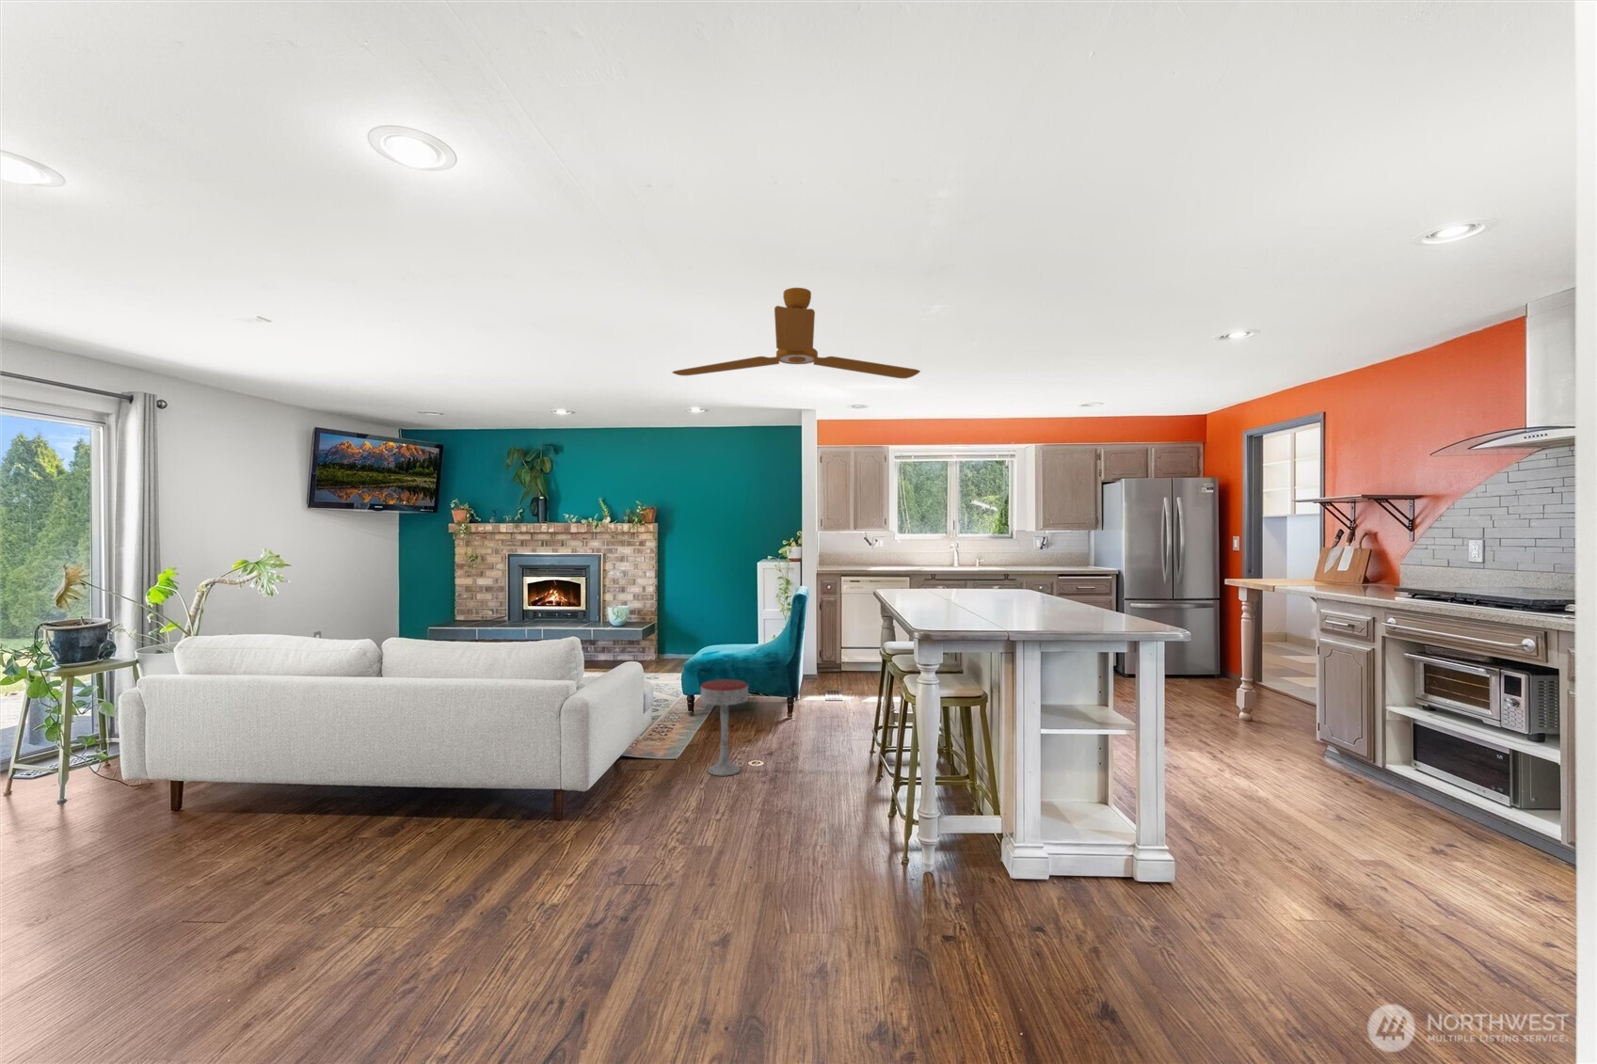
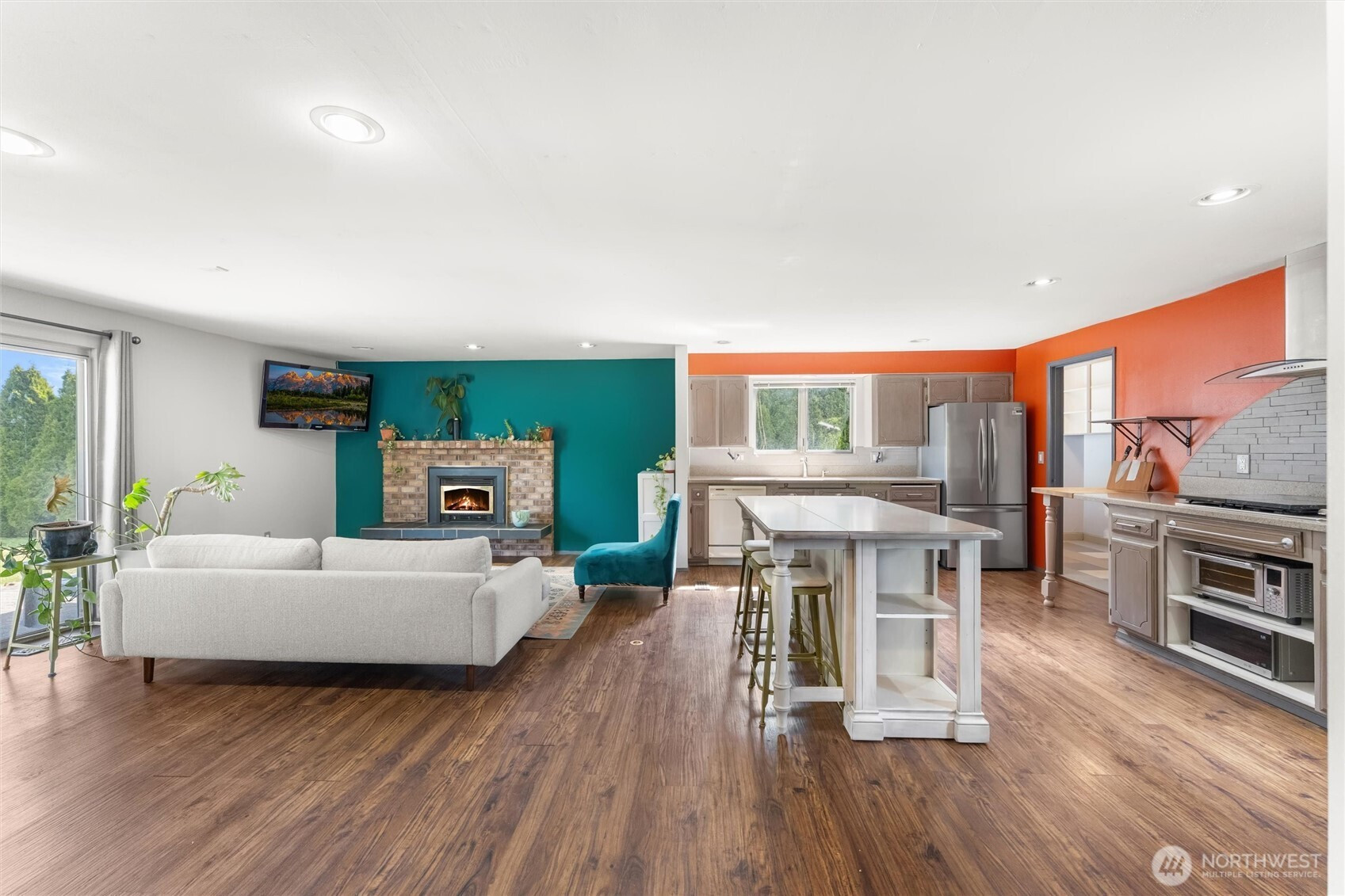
- bar stool (723, 726)
- ceiling fan (797, 316)
